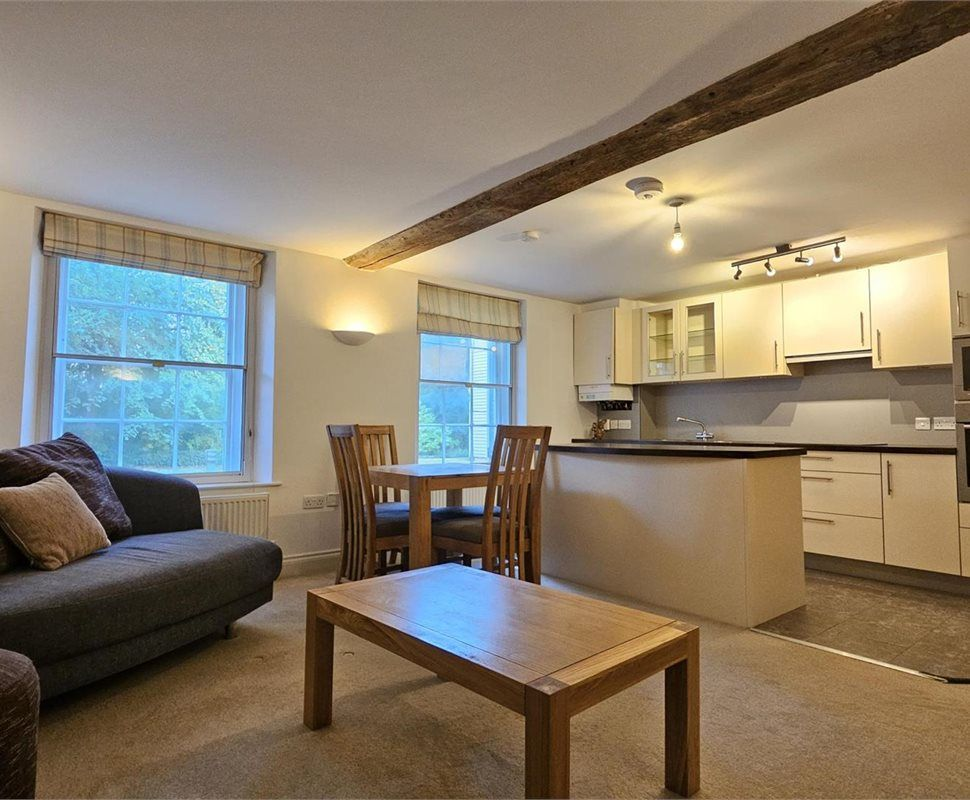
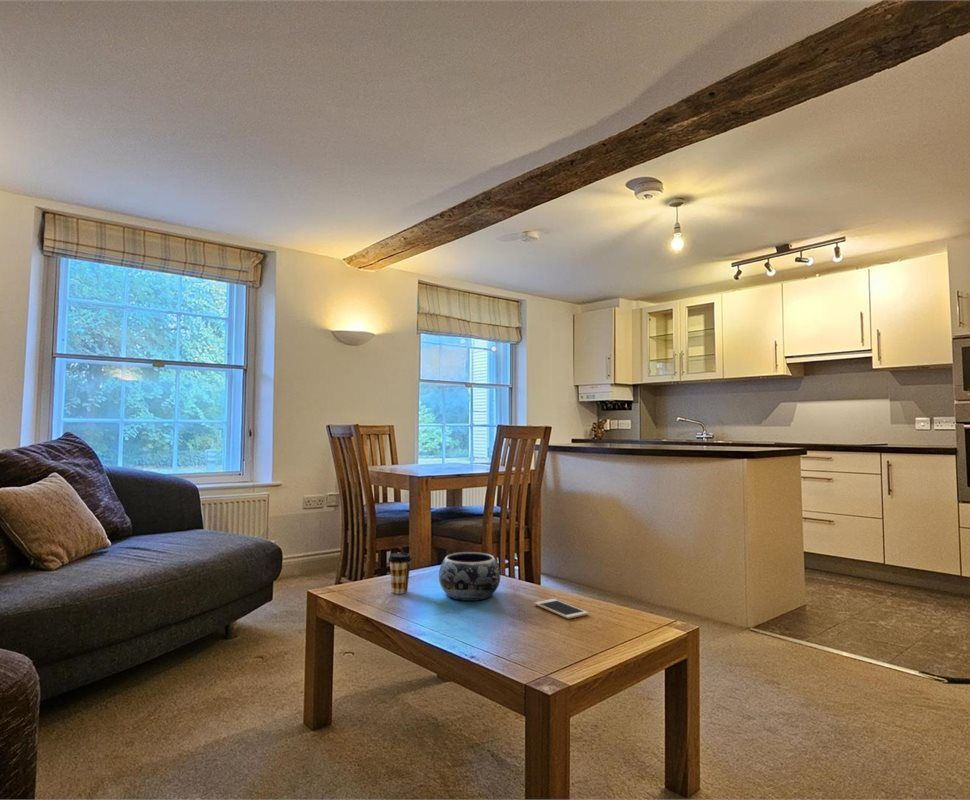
+ coffee cup (399, 573)
+ decorative bowl (469, 575)
+ cell phone (560, 608)
